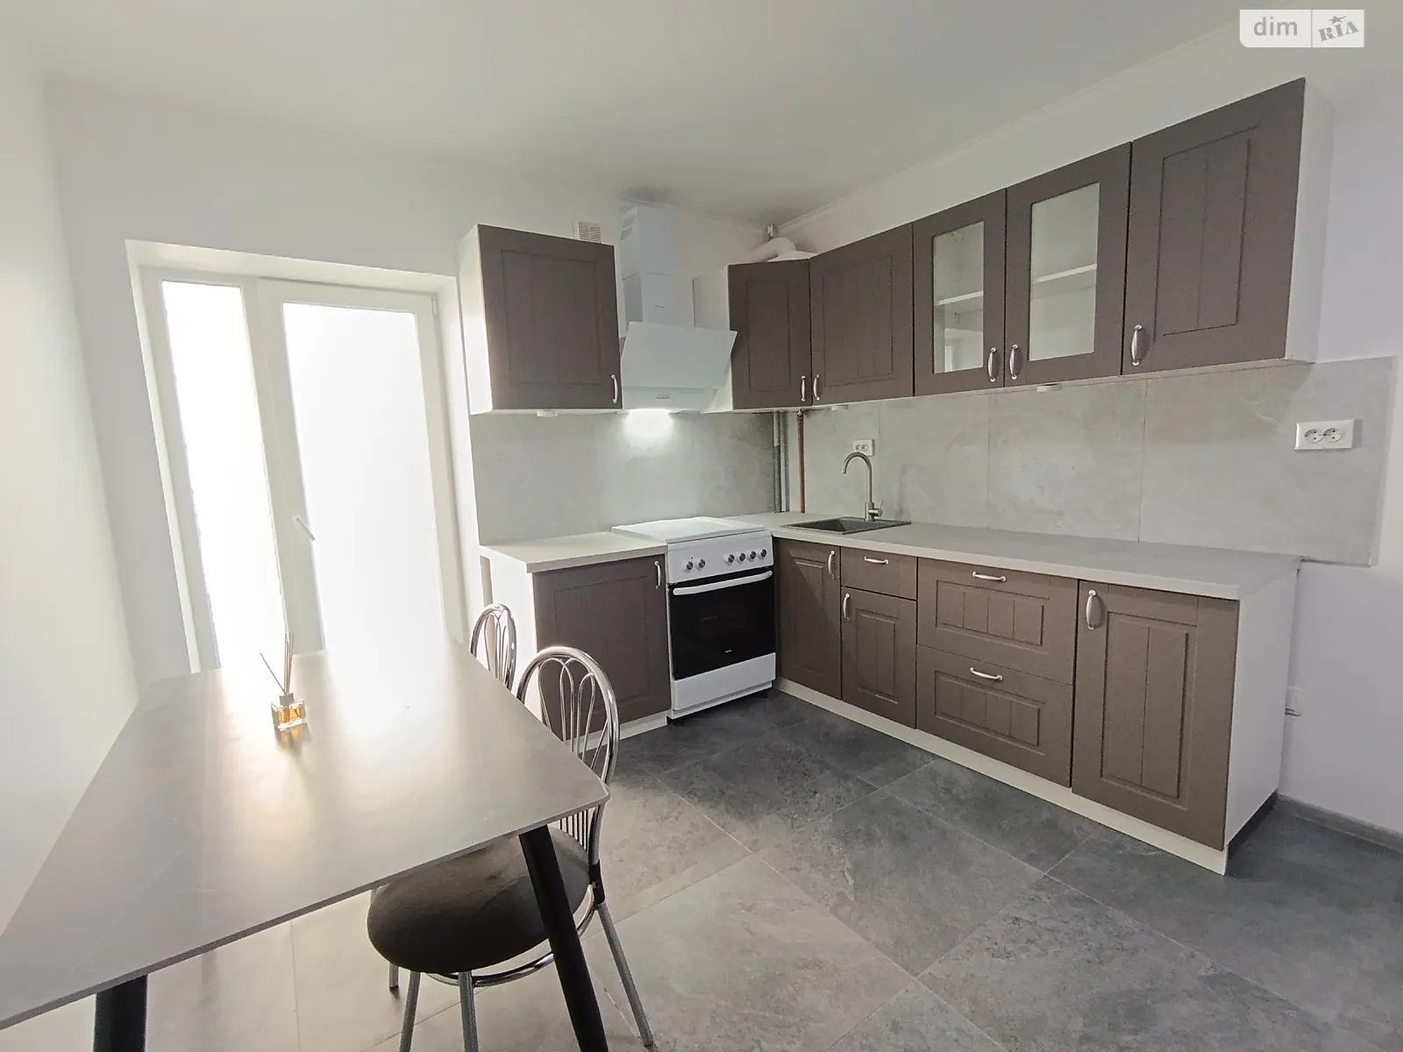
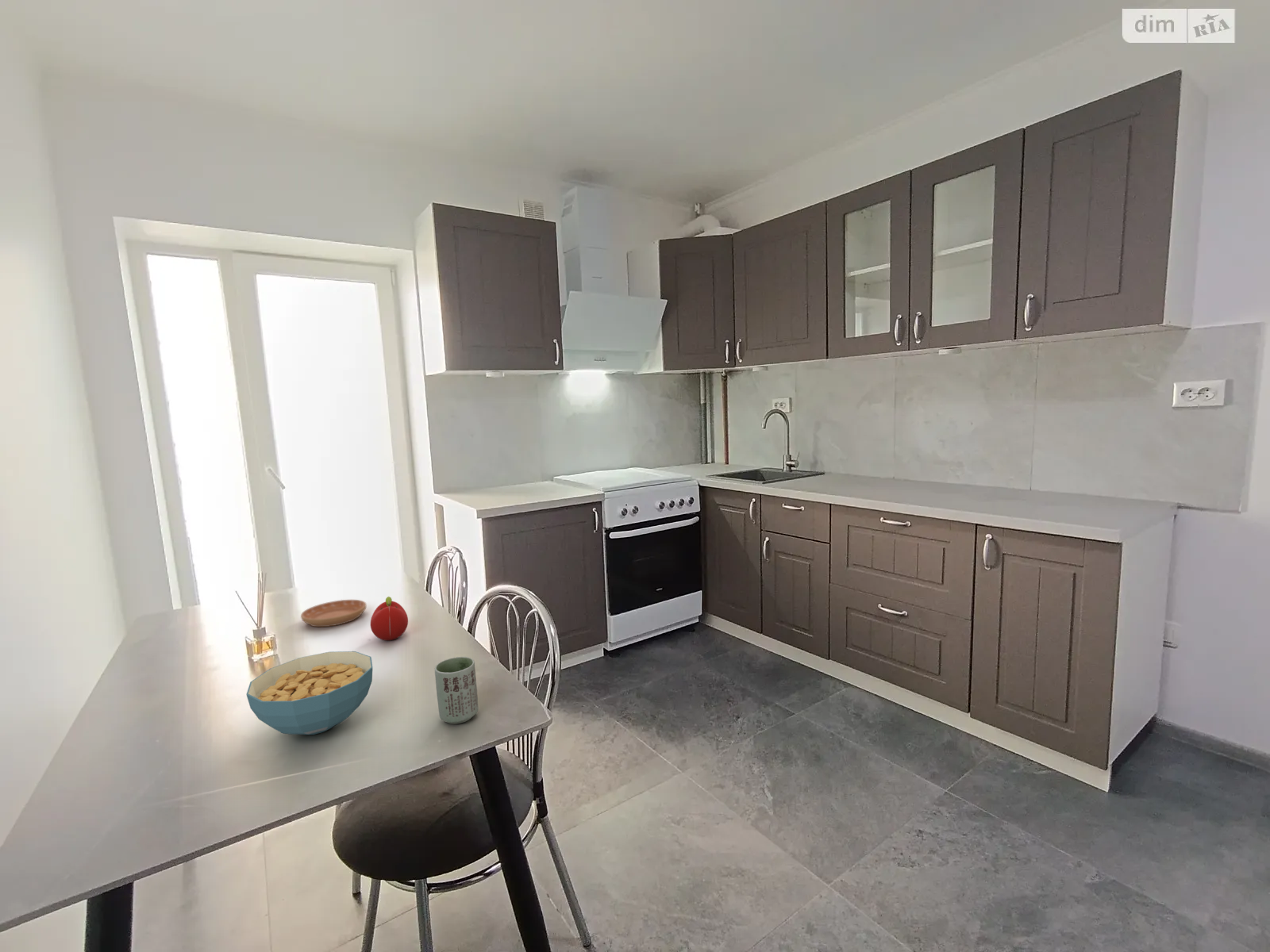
+ fruit (389, 618)
+ cereal bowl (315, 700)
+ saucer (334, 613)
+ cup (456, 690)
